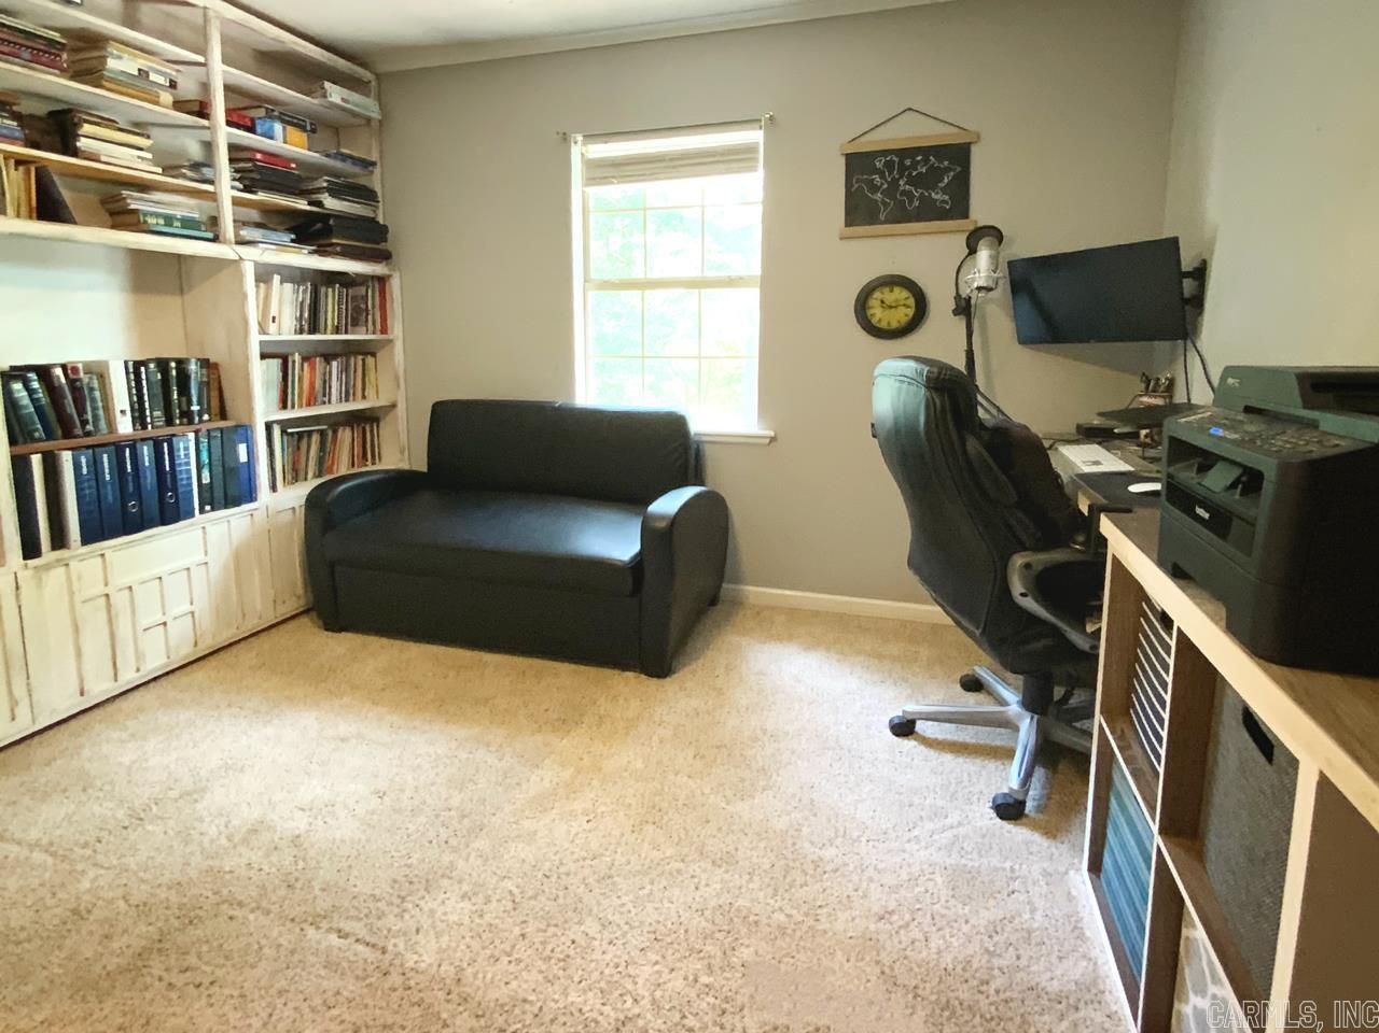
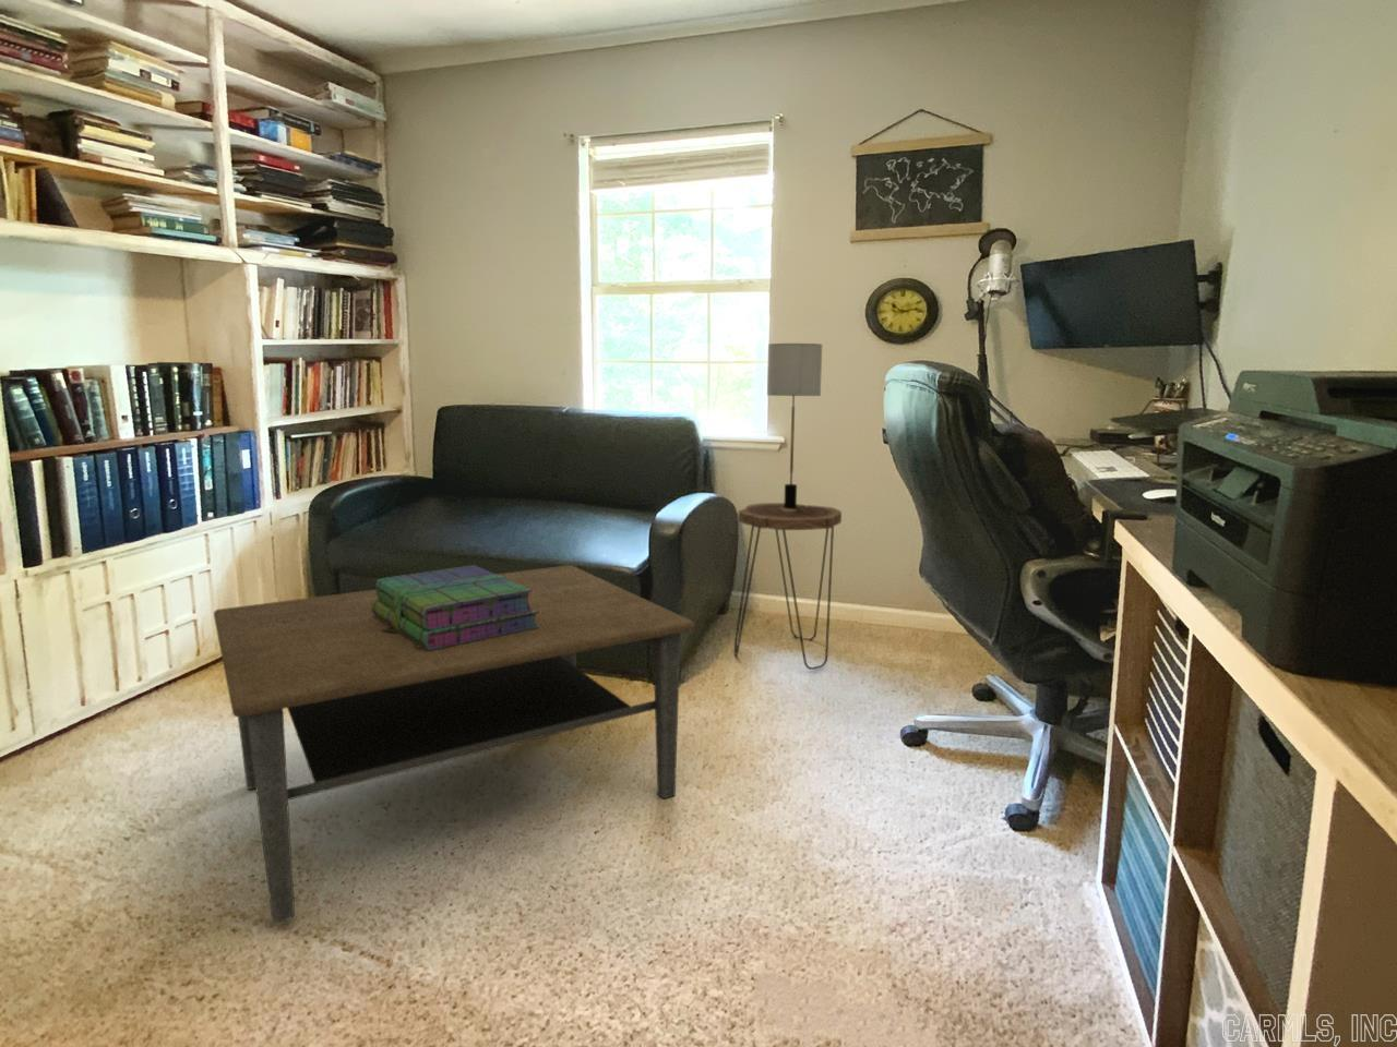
+ coffee table (454, 704)
+ stack of books (452, 602)
+ side table (784, 583)
+ table lamp (792, 428)
